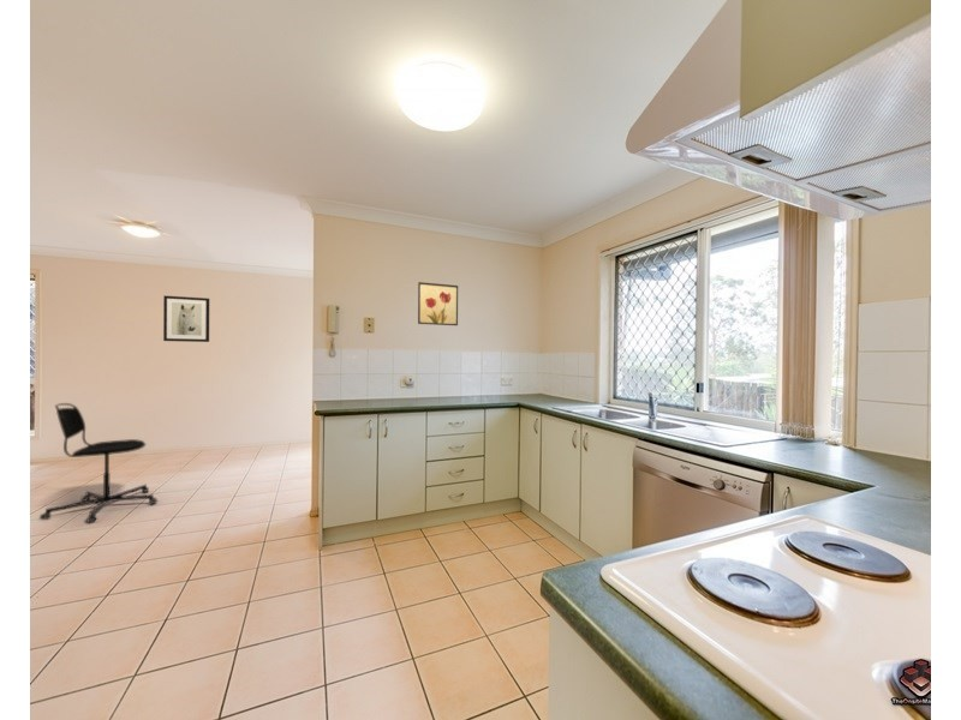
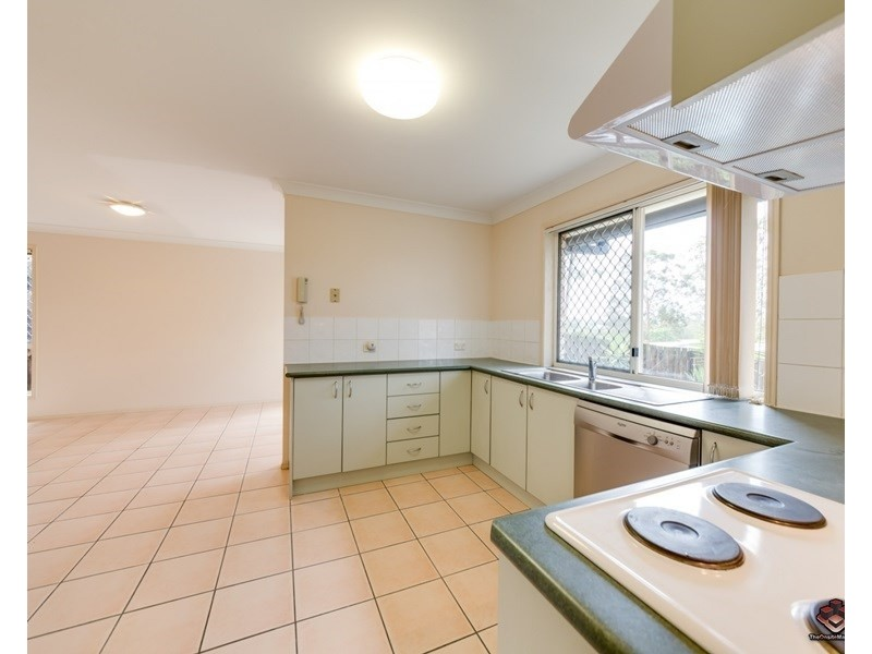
- wall art (186, 319)
- wall art (437, 304)
- office chair (105, 455)
